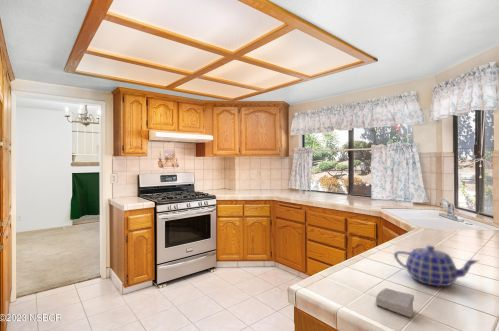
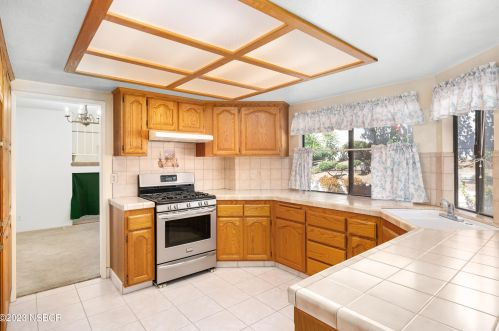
- teapot (433, 263)
- soap bar (394, 300)
